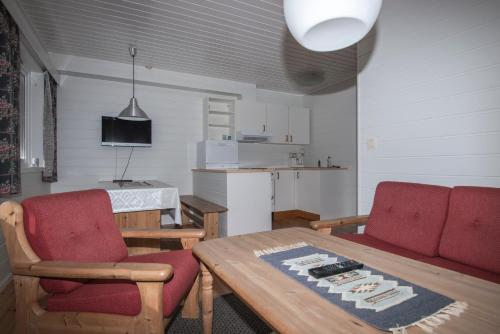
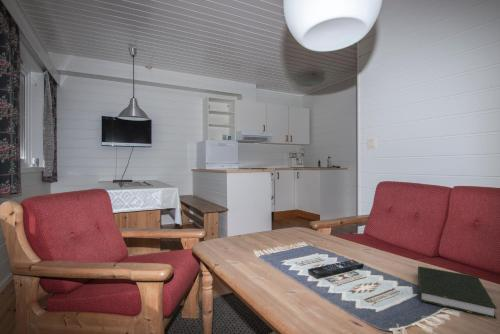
+ book (450, 288)
